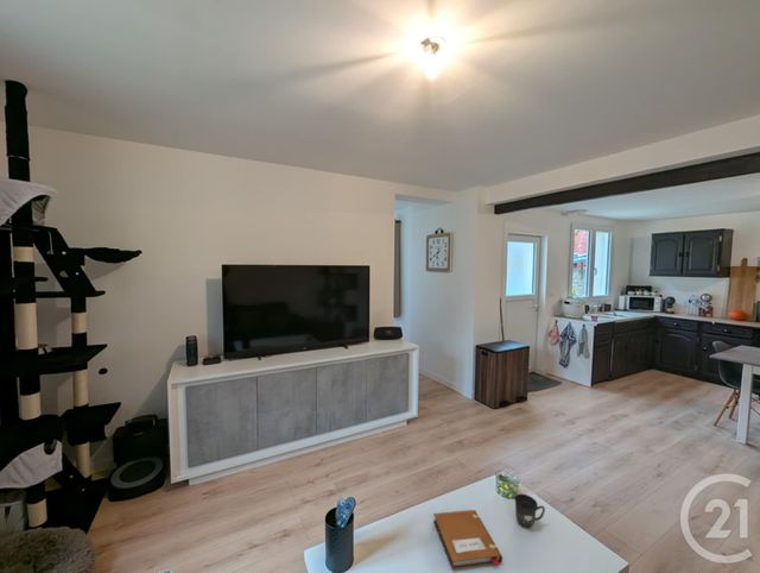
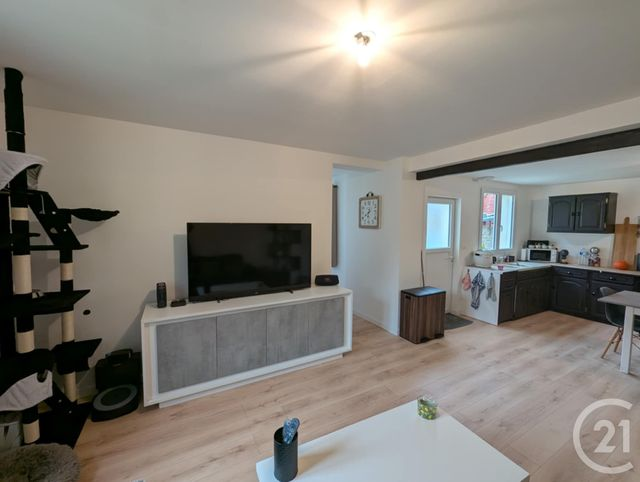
- mug (528, 511)
- notebook (466, 537)
